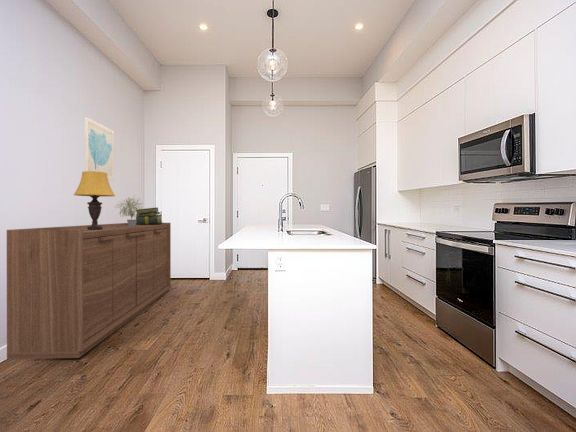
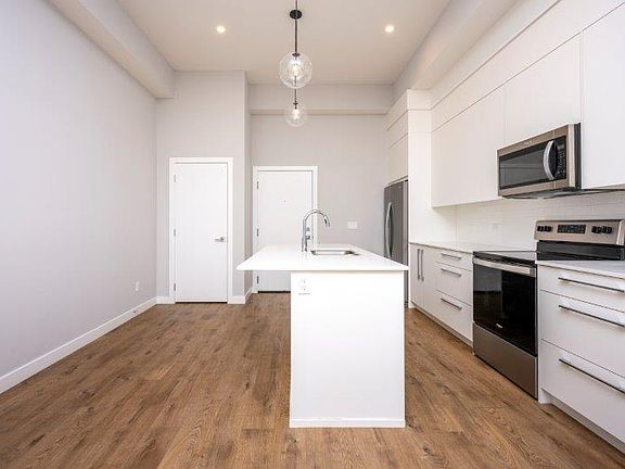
- wall art (100, 151)
- stack of books (148, 216)
- potted plant (129, 210)
- table lamp (94, 200)
- sideboard (113, 270)
